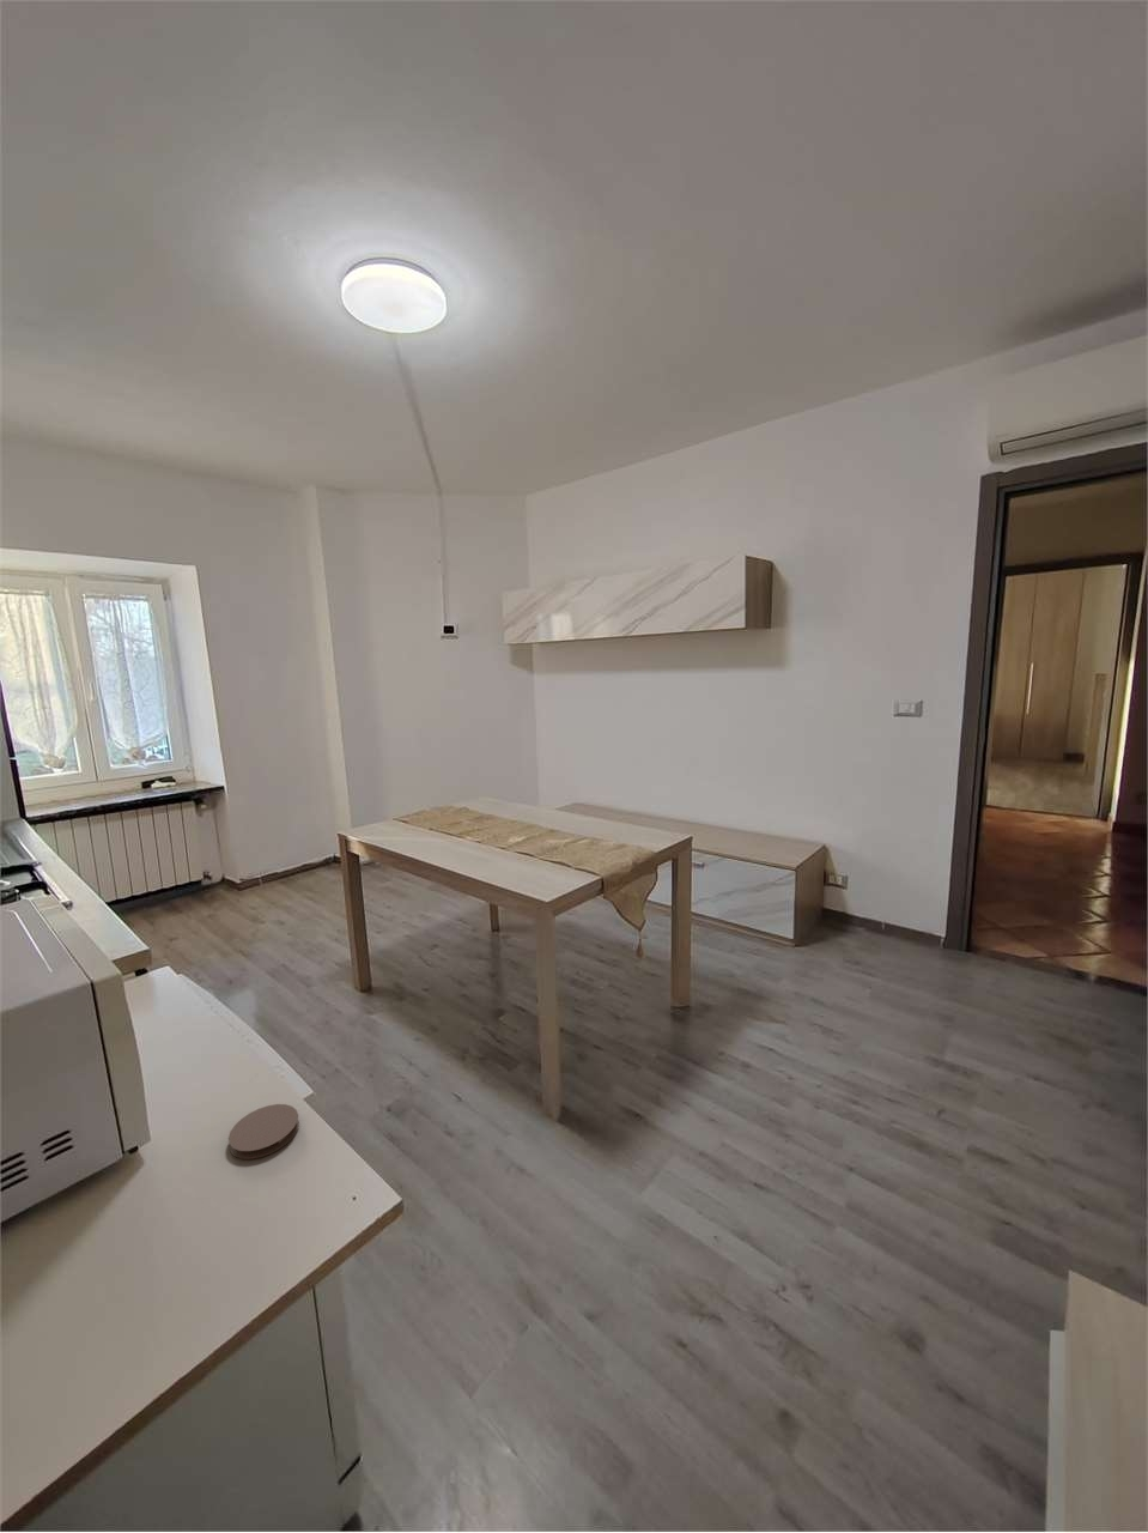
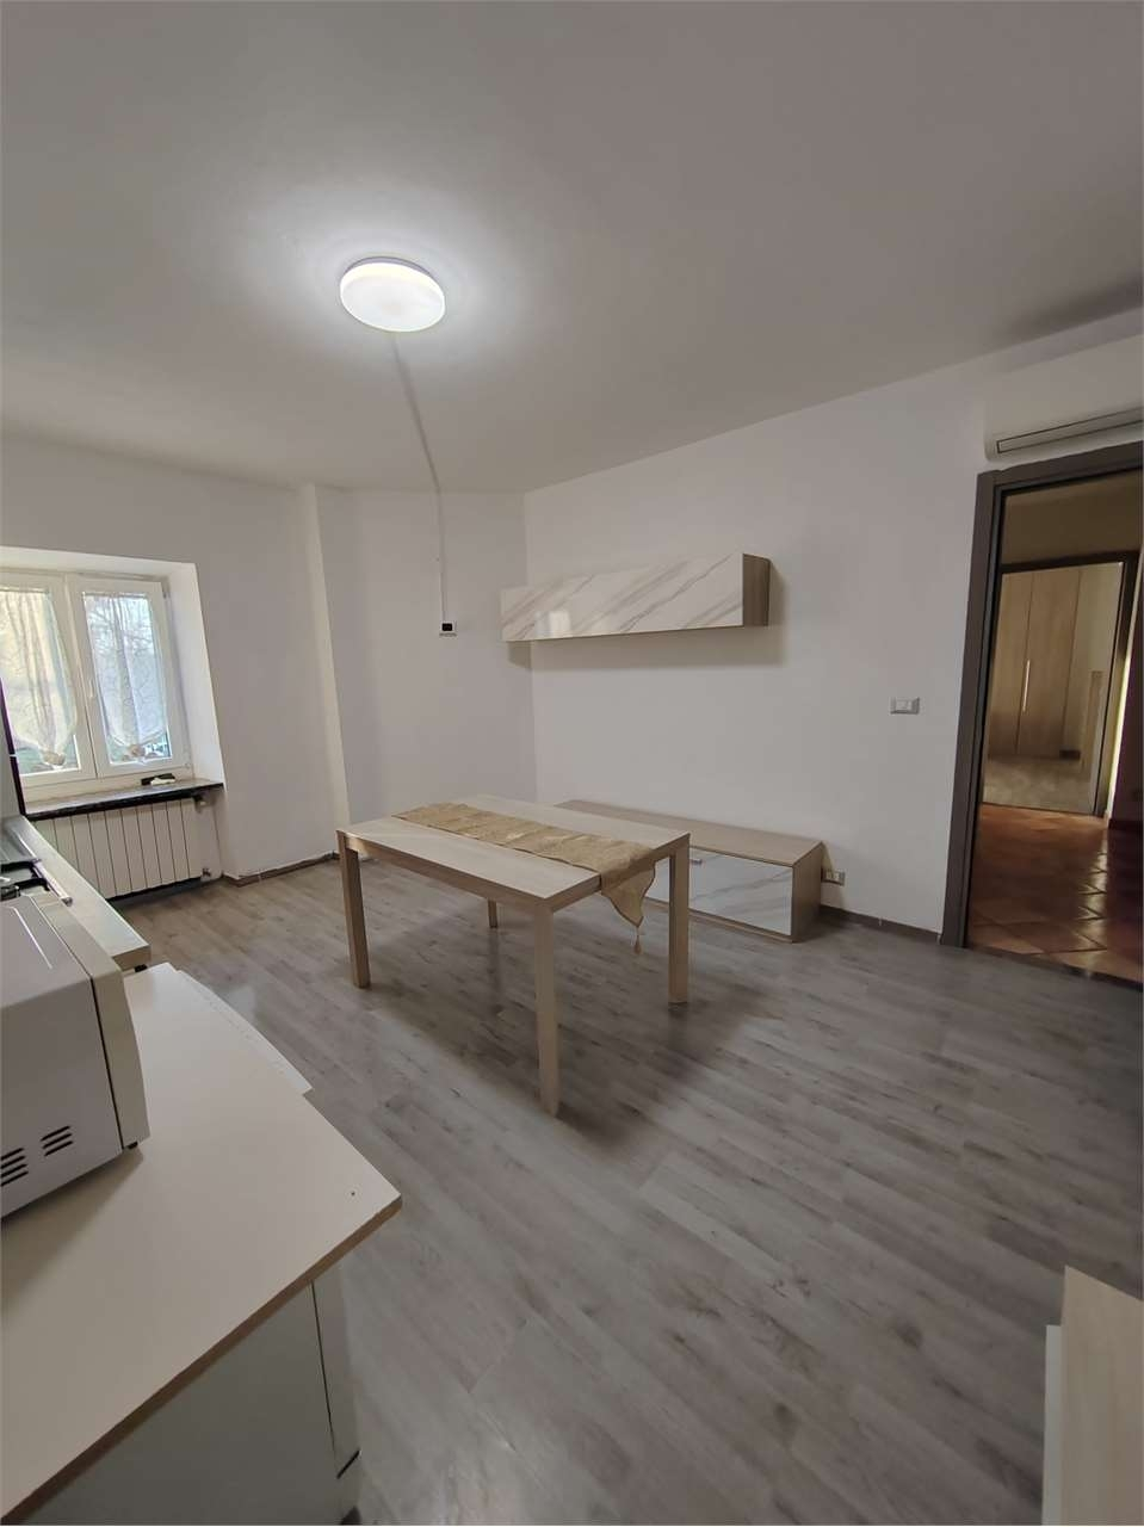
- coaster (264, 1129)
